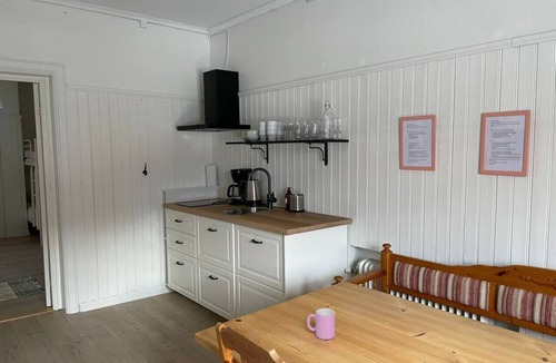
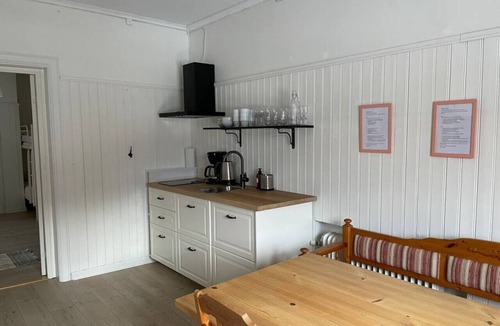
- cup (320, 323)
